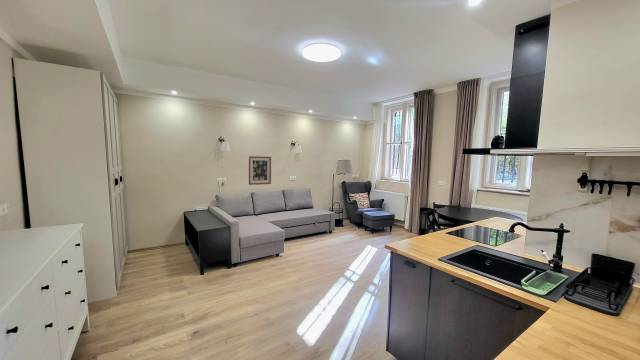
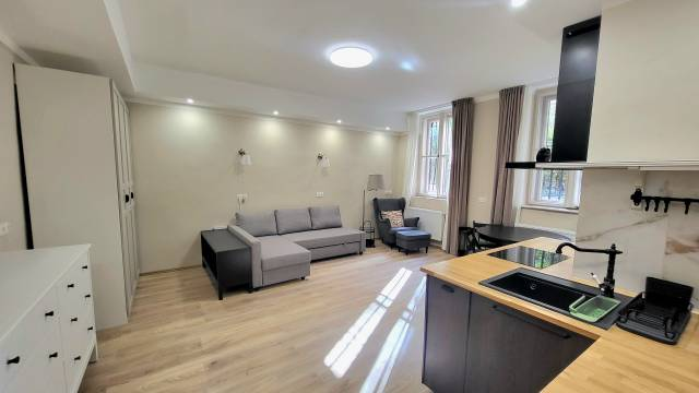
- wall art (260, 170)
